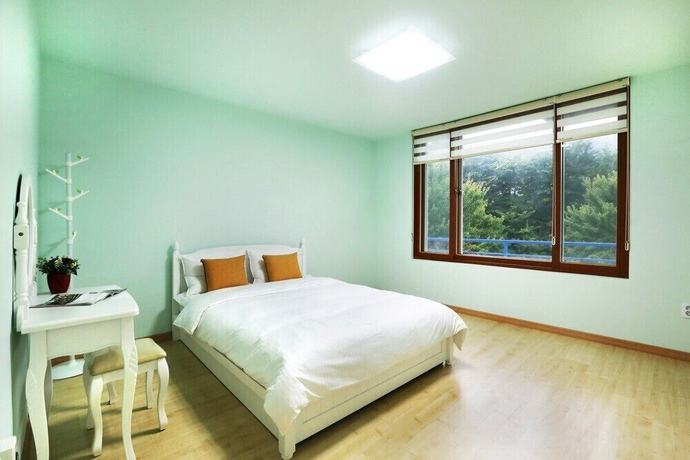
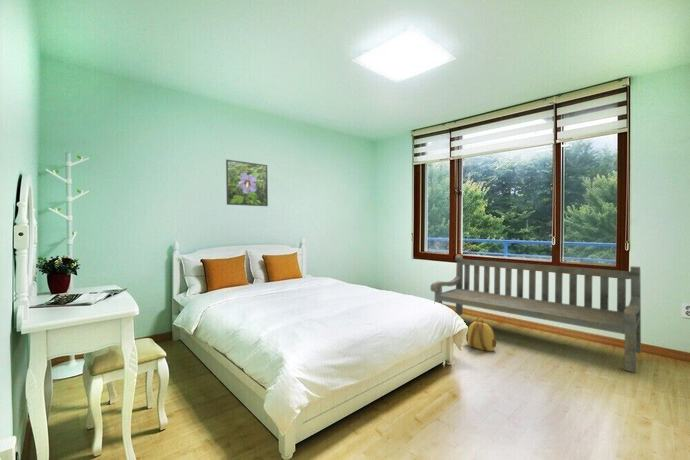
+ bench (522, 299)
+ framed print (247, 184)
+ backpack (480, 332)
